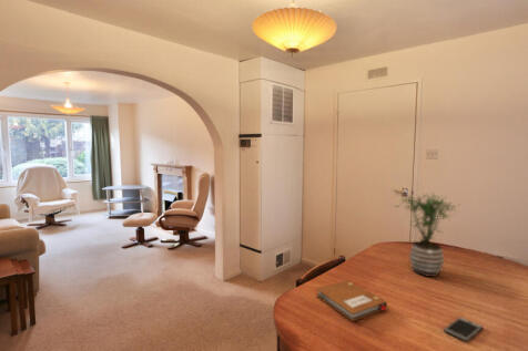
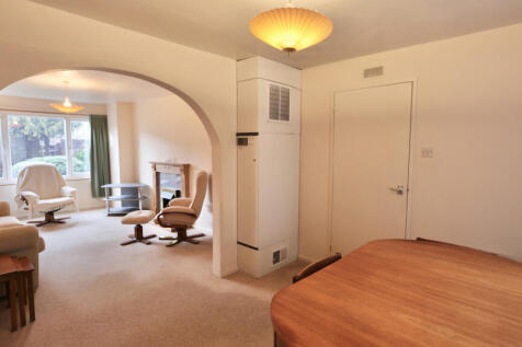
- smartphone (463, 328)
- notebook (351, 298)
- potted plant (427, 231)
